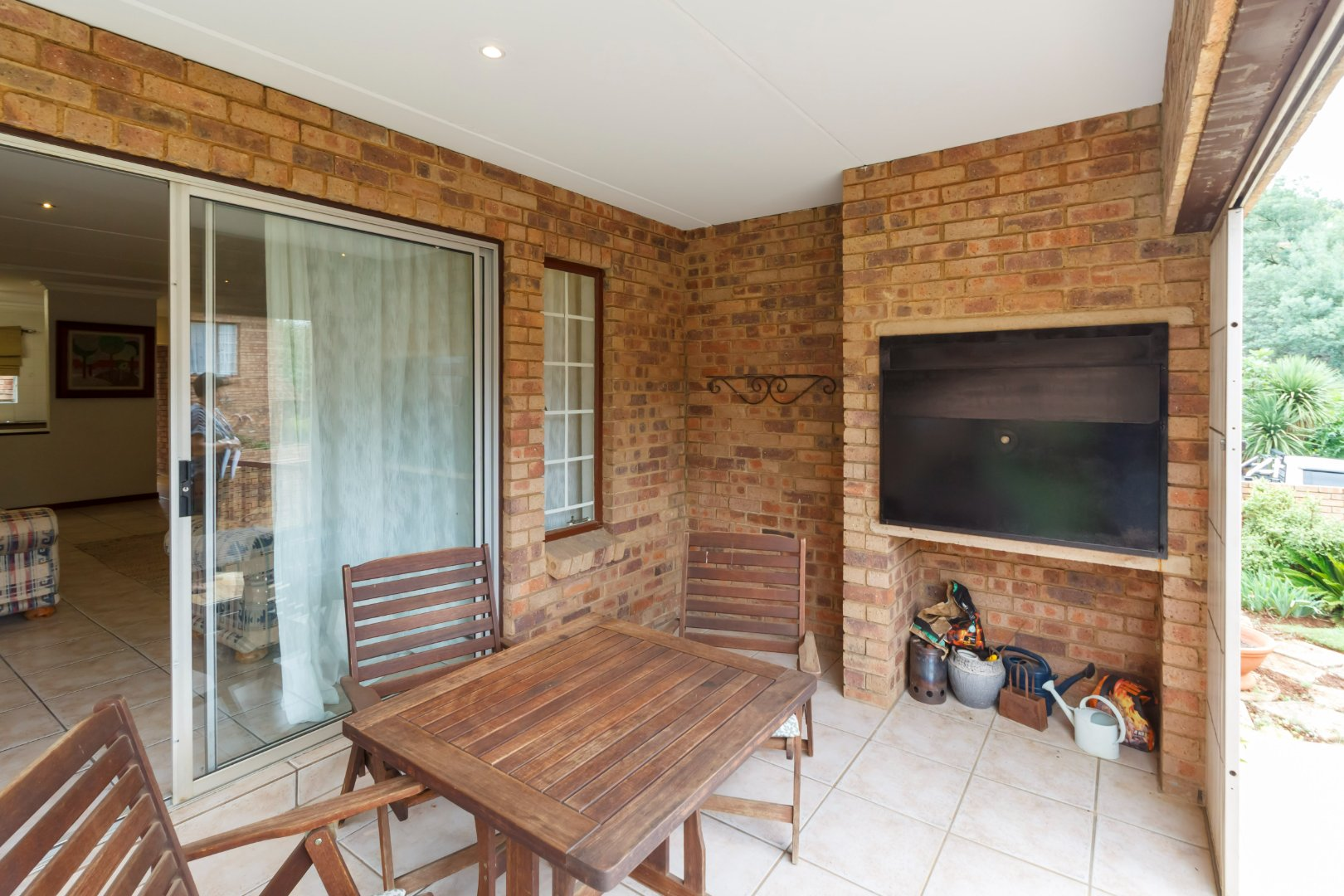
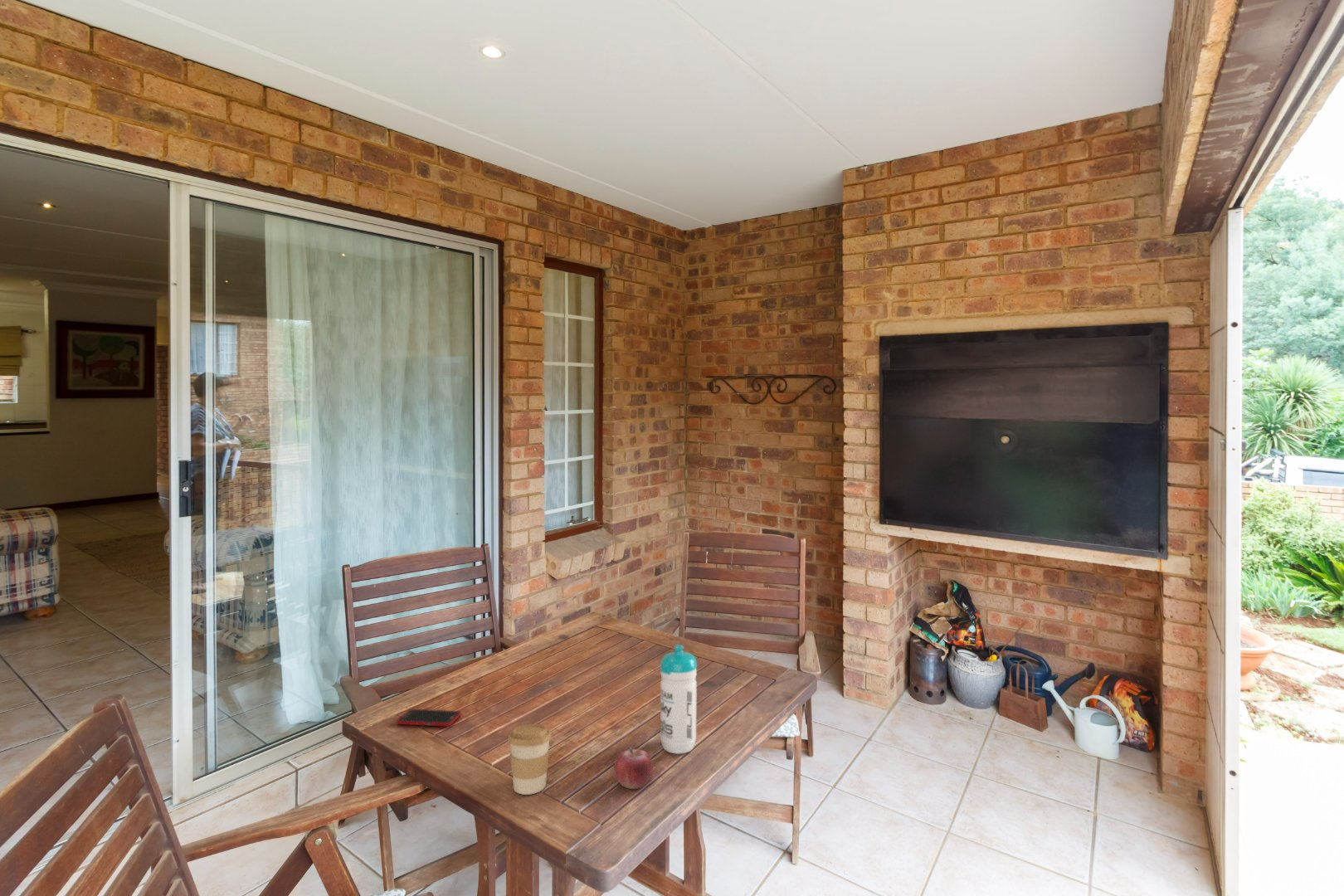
+ water bottle (678, 696)
+ coffee cup (529, 757)
+ fruit (633, 764)
+ cell phone (429, 718)
